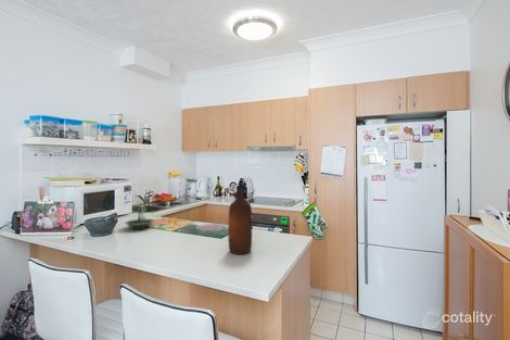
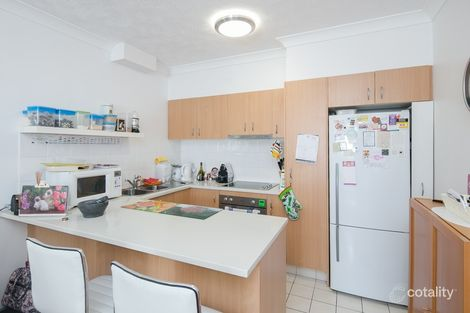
- bottle (240, 219)
- terrarium (138, 206)
